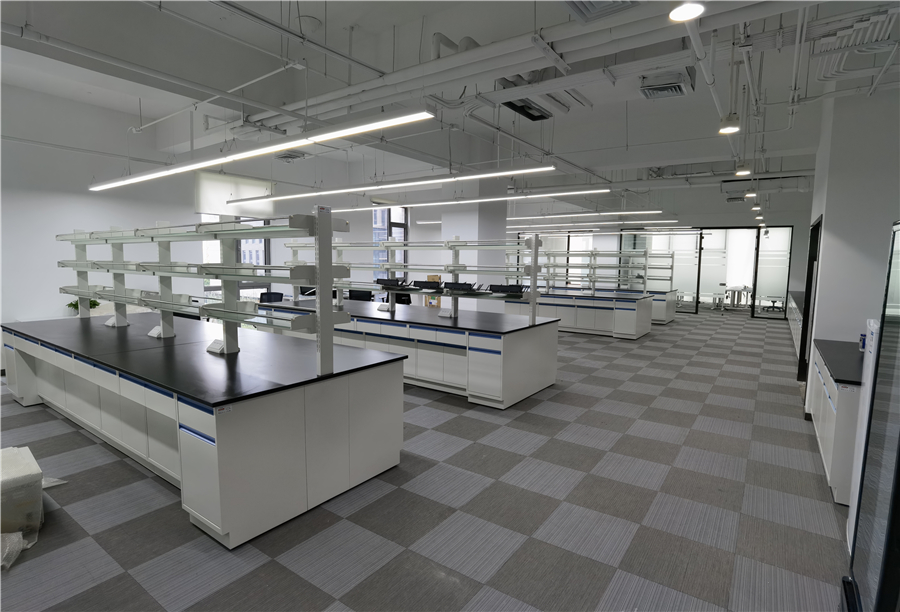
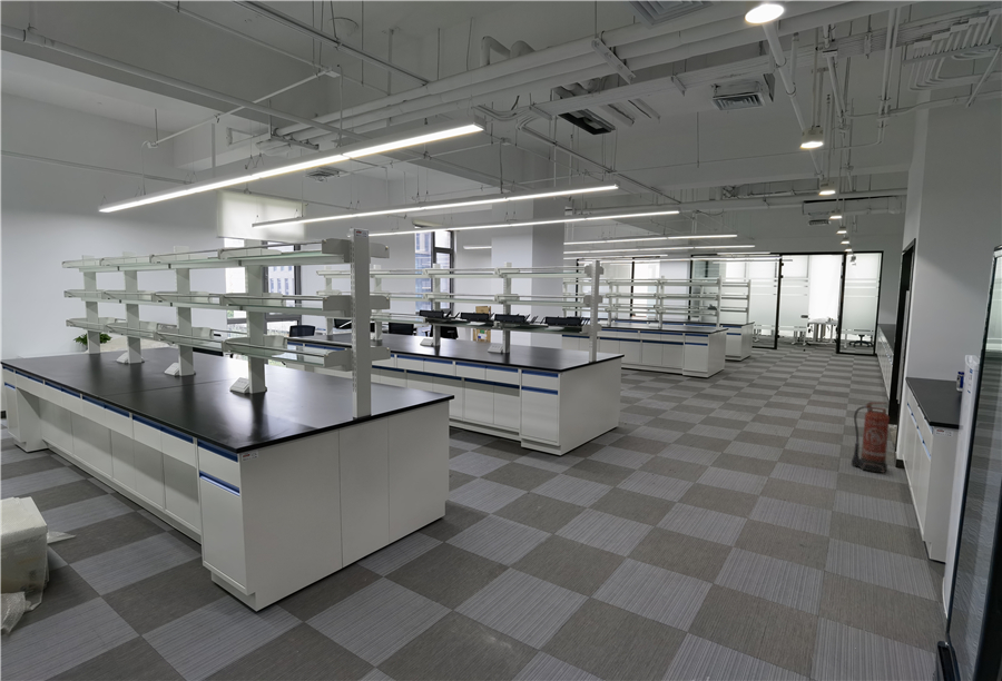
+ fire extinguisher (871, 435)
